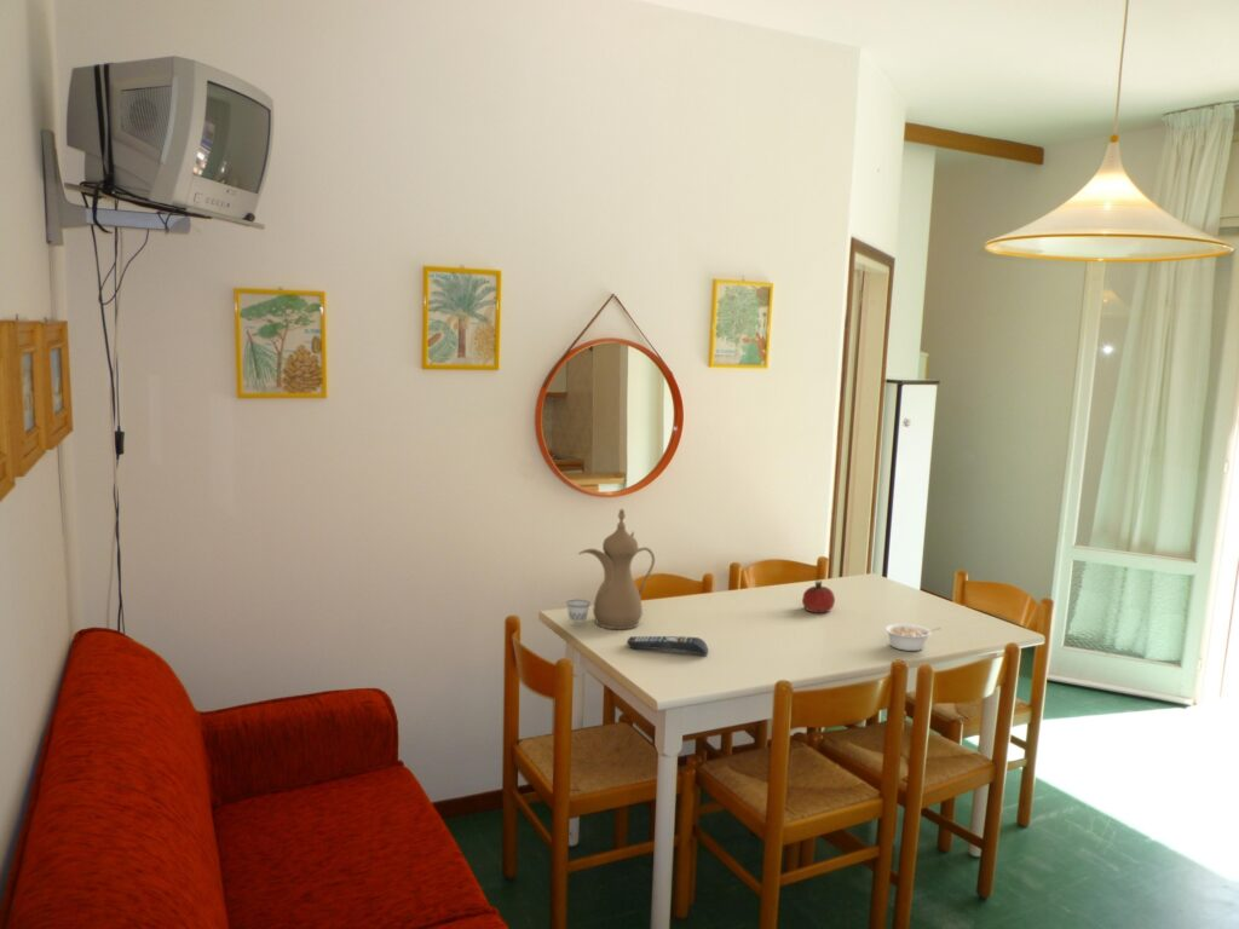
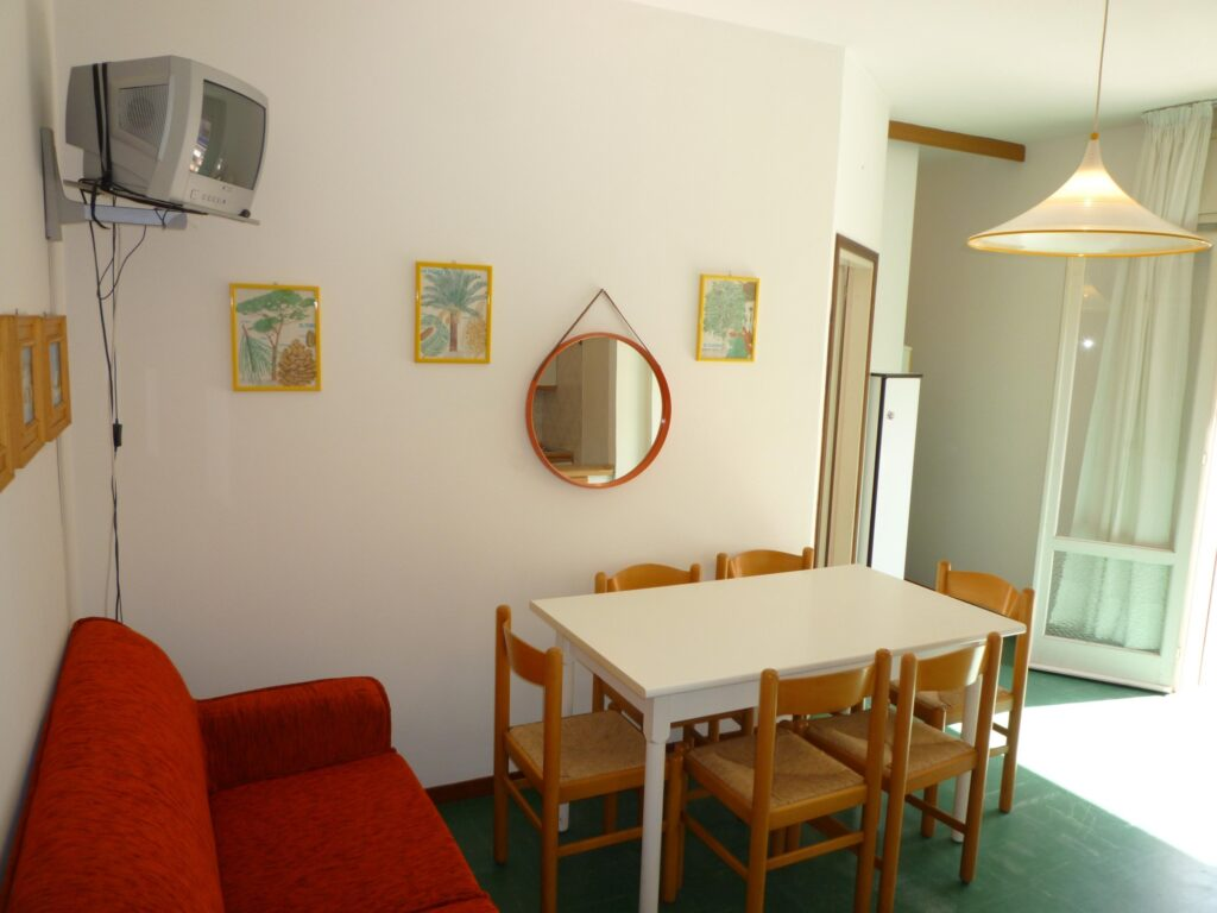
- teapot (612, 566)
- remote control (667, 644)
- fruit (818, 594)
- legume (909, 636)
